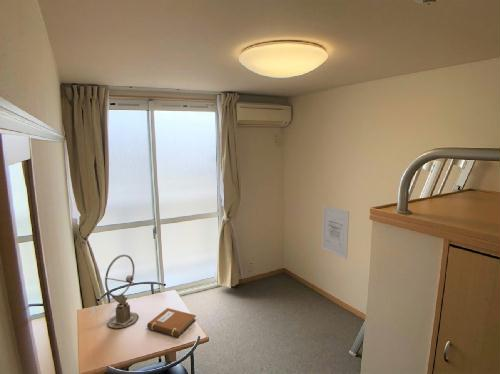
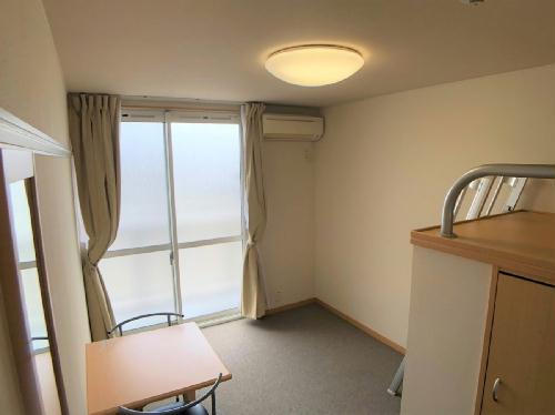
- notebook (171, 321)
- sundial (124, 291)
- wall art (334, 231)
